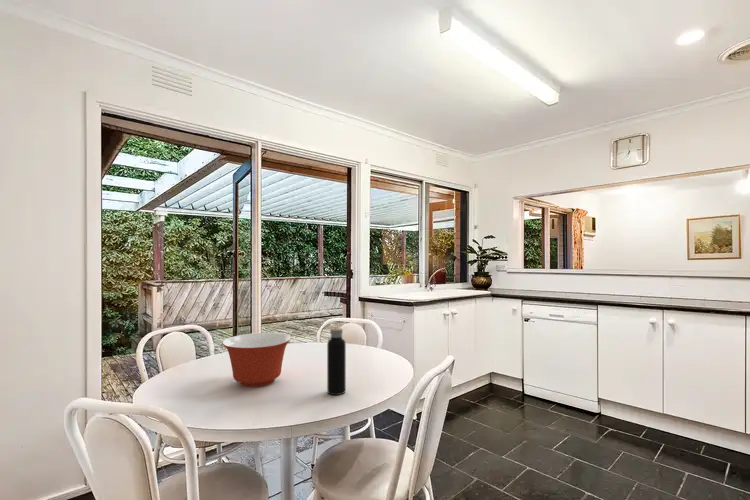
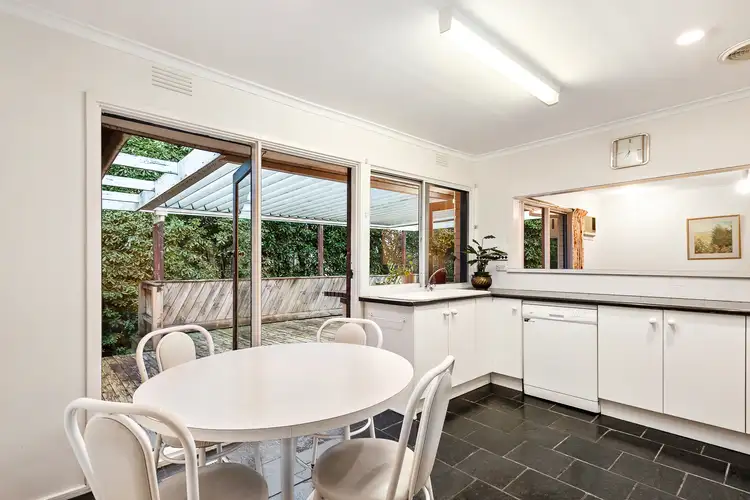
- water bottle (336, 357)
- mixing bowl (257, 360)
